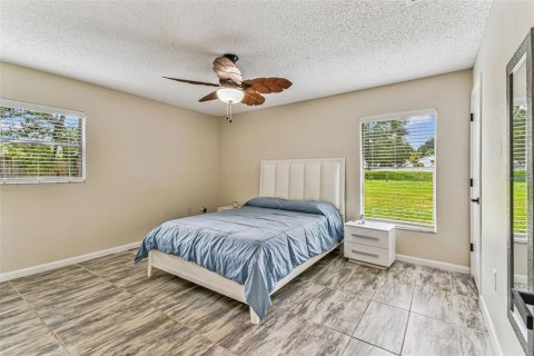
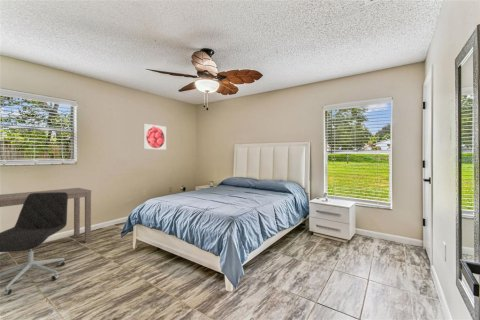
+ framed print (155, 137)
+ desk (23, 203)
+ office chair (31, 236)
